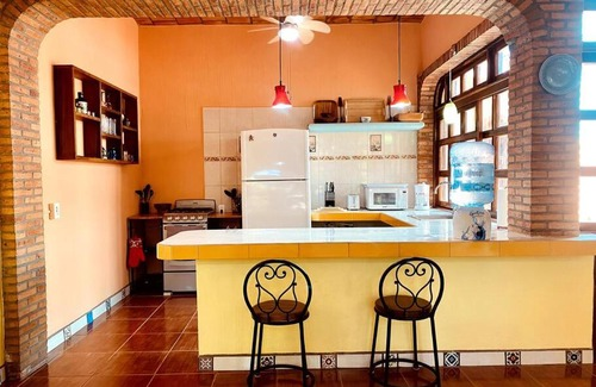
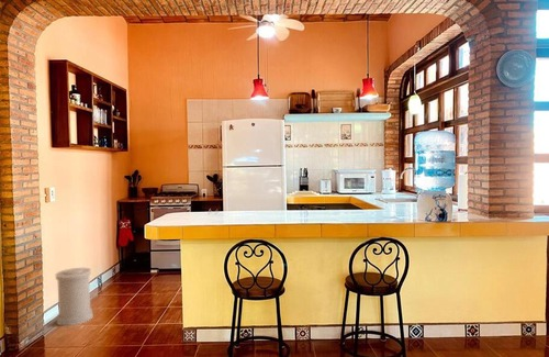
+ trash can (74, 294)
